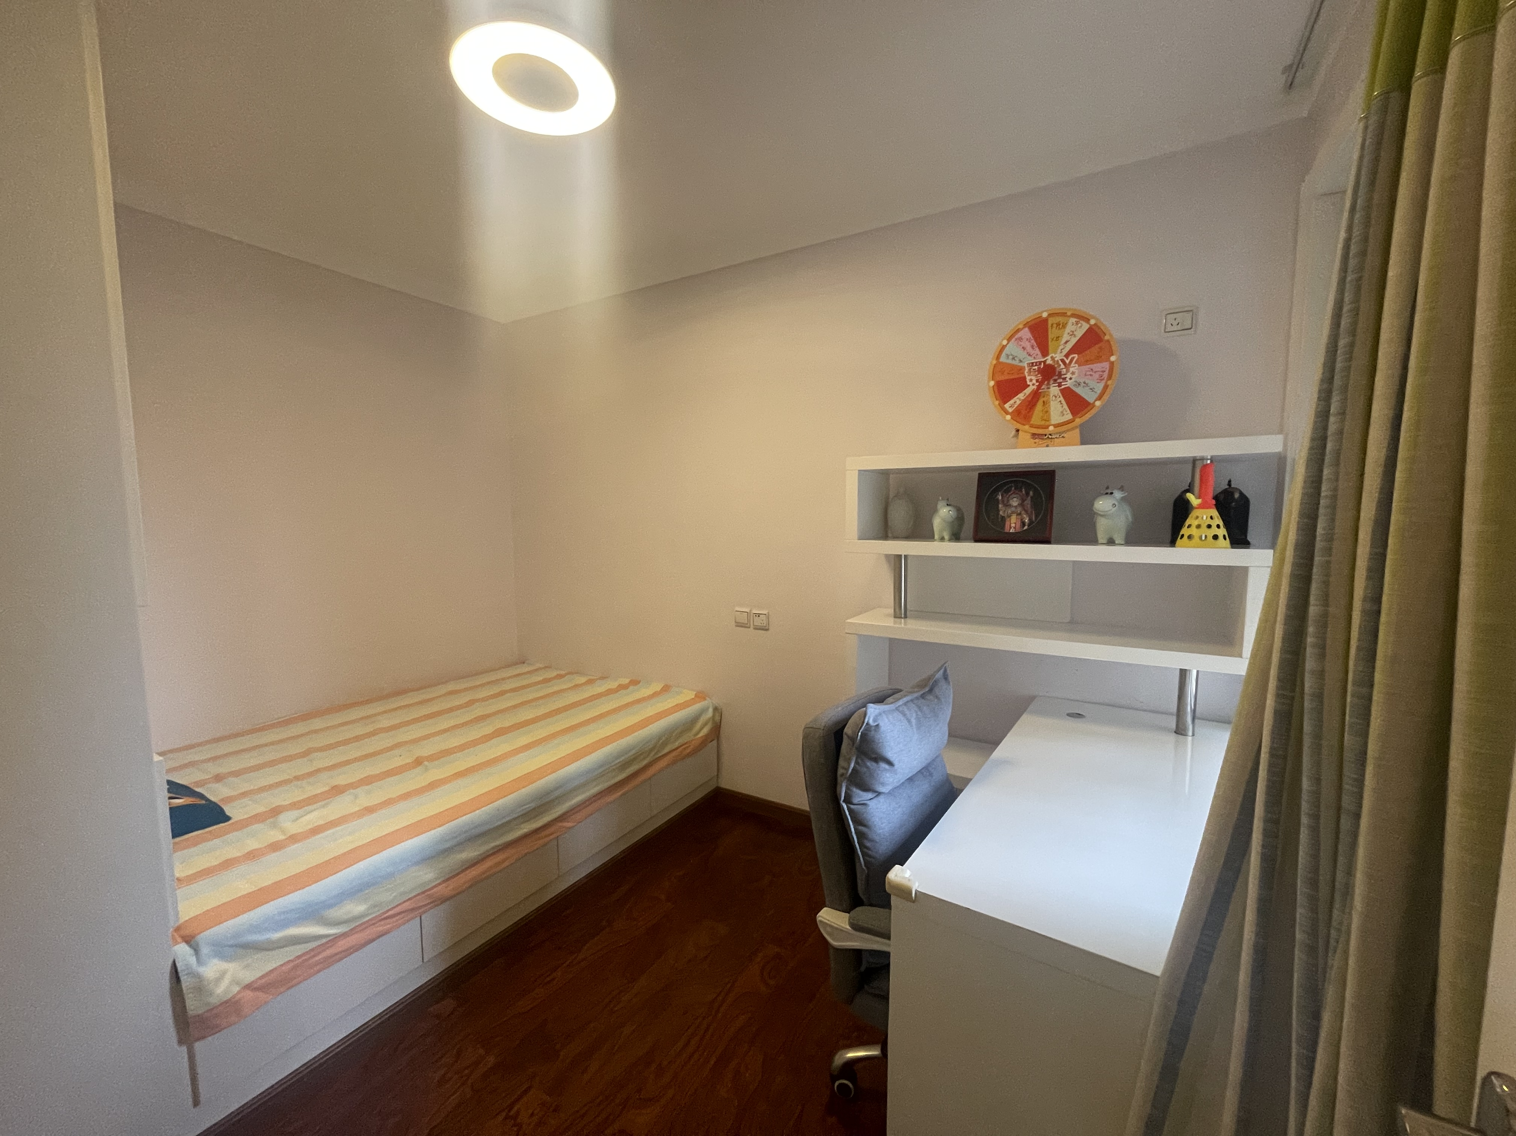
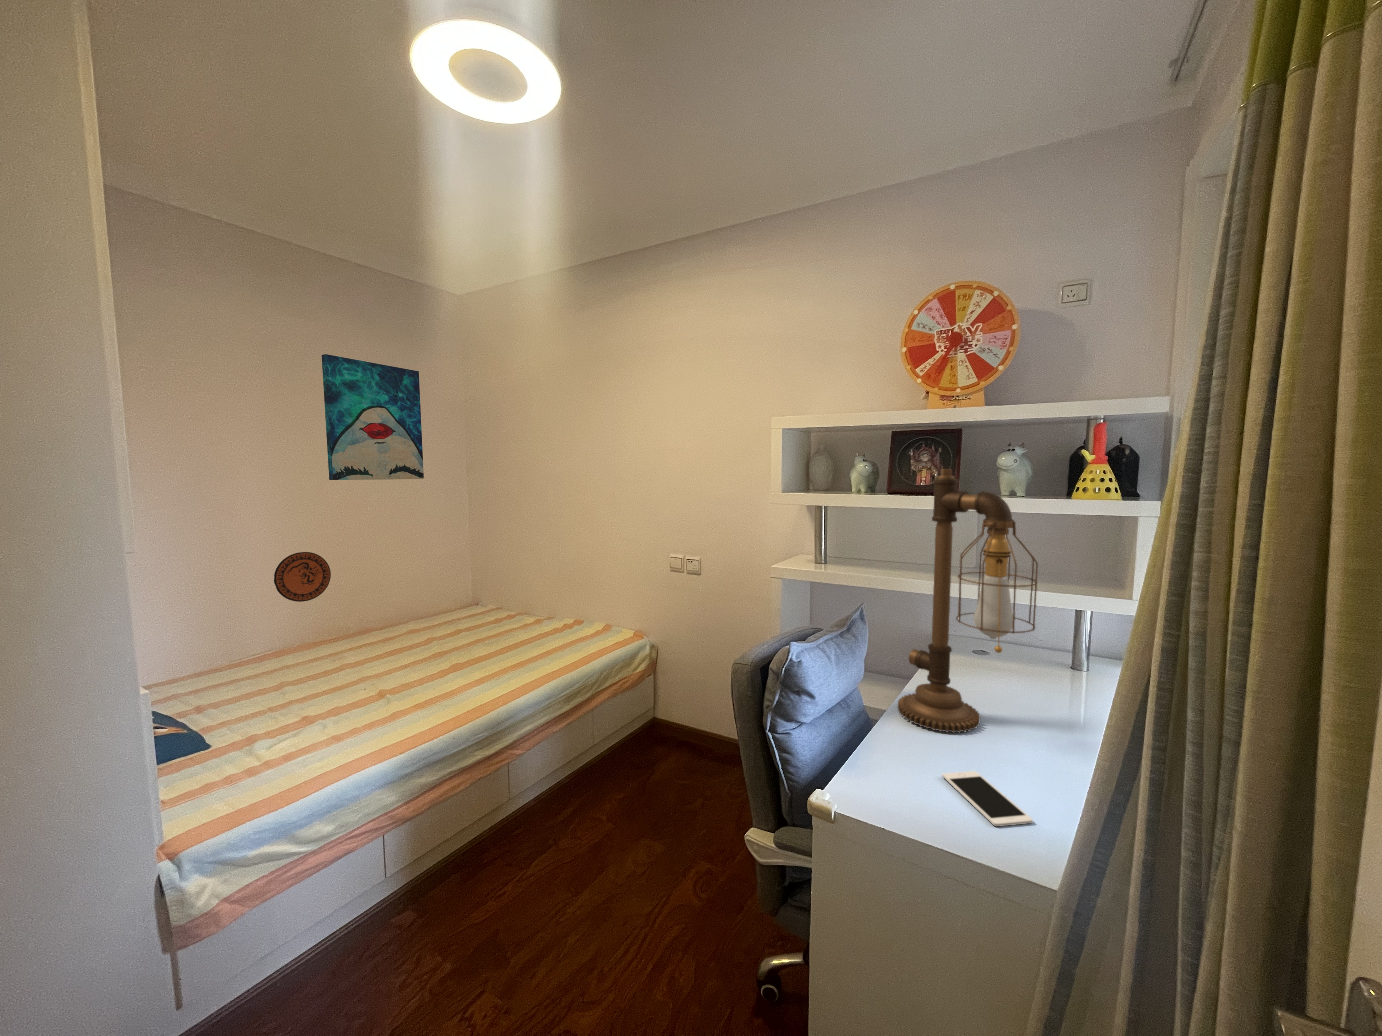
+ desk lamp (961, 599)
+ wall art (377, 422)
+ decorative plate (303, 577)
+ cell phone (984, 797)
